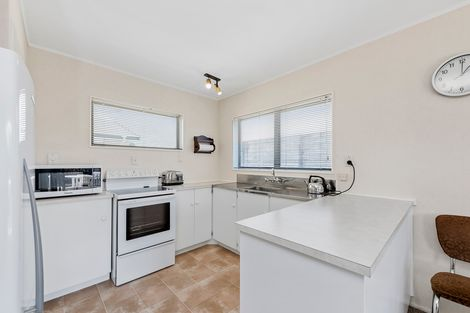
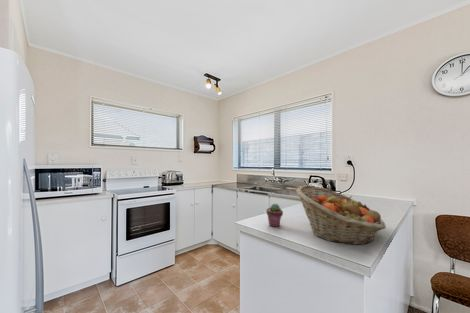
+ potted succulent (274, 214)
+ fruit basket (336, 210)
